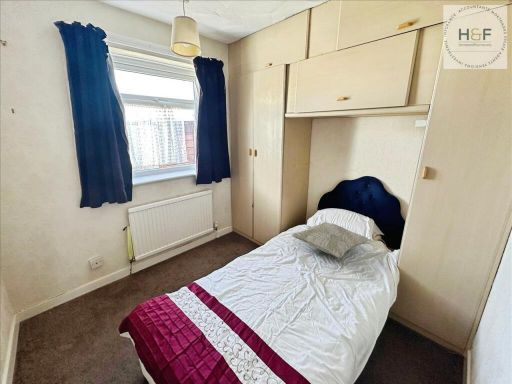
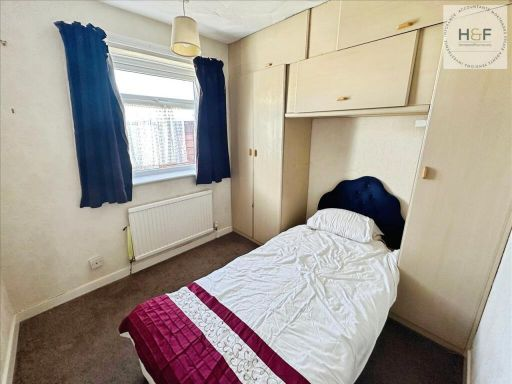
- decorative pillow (330, 237)
